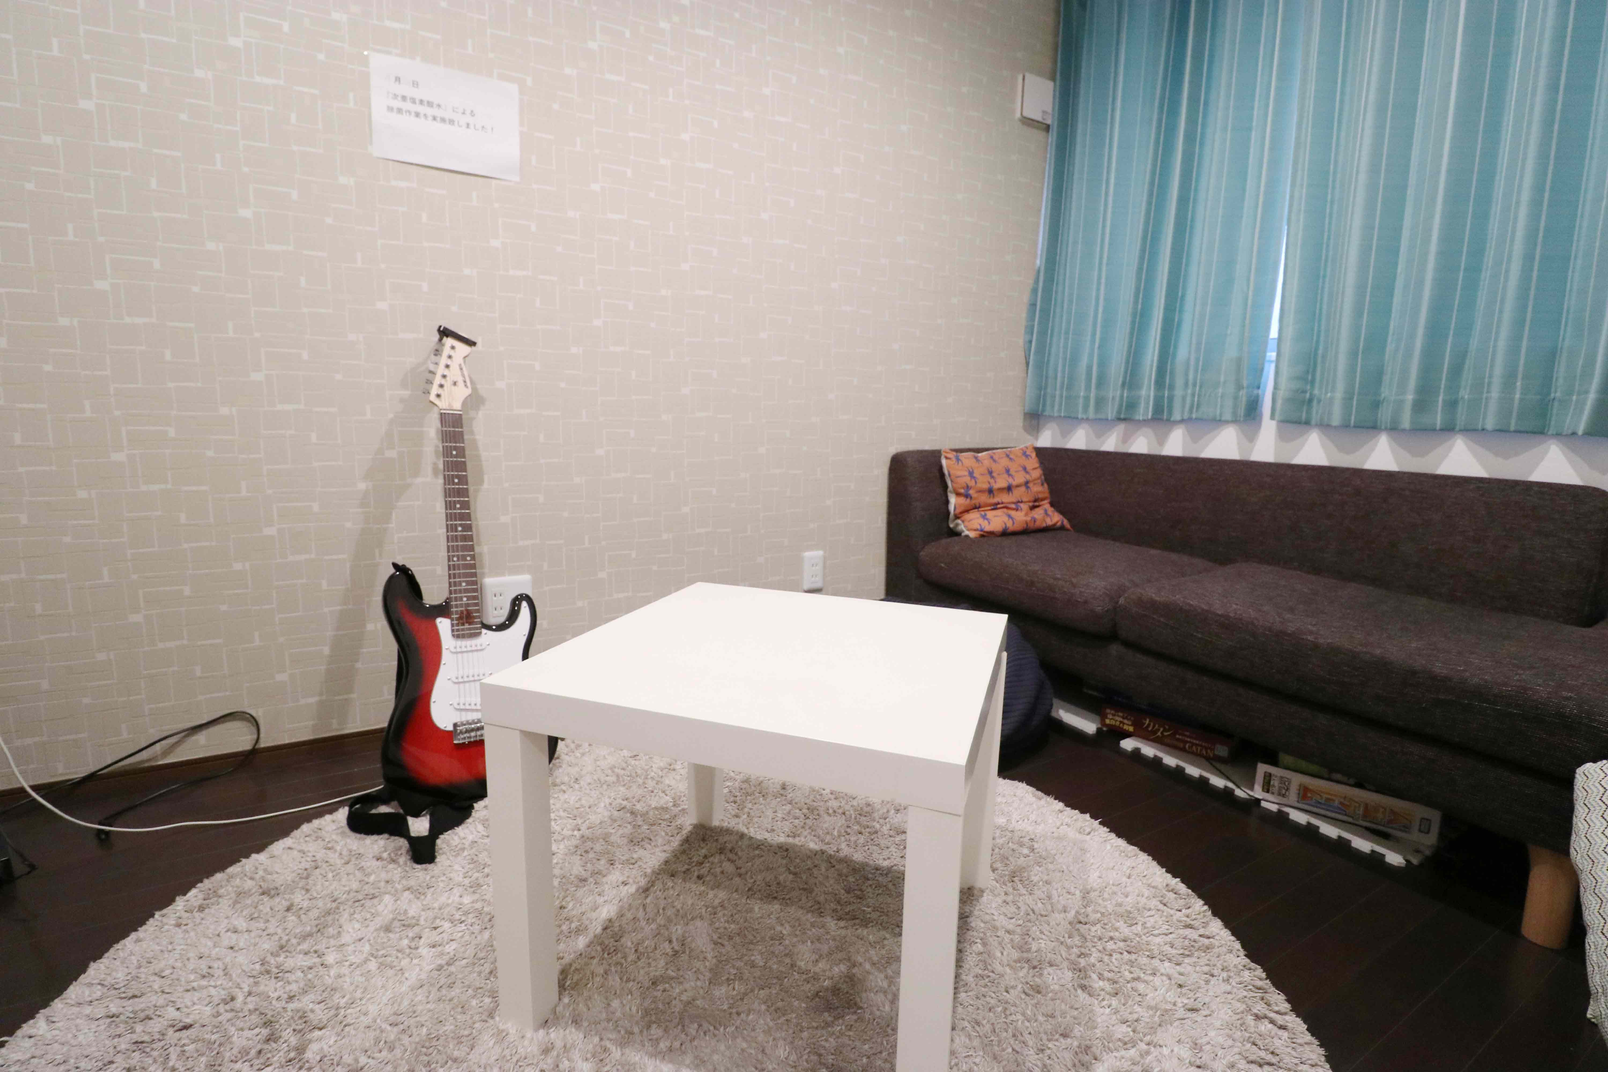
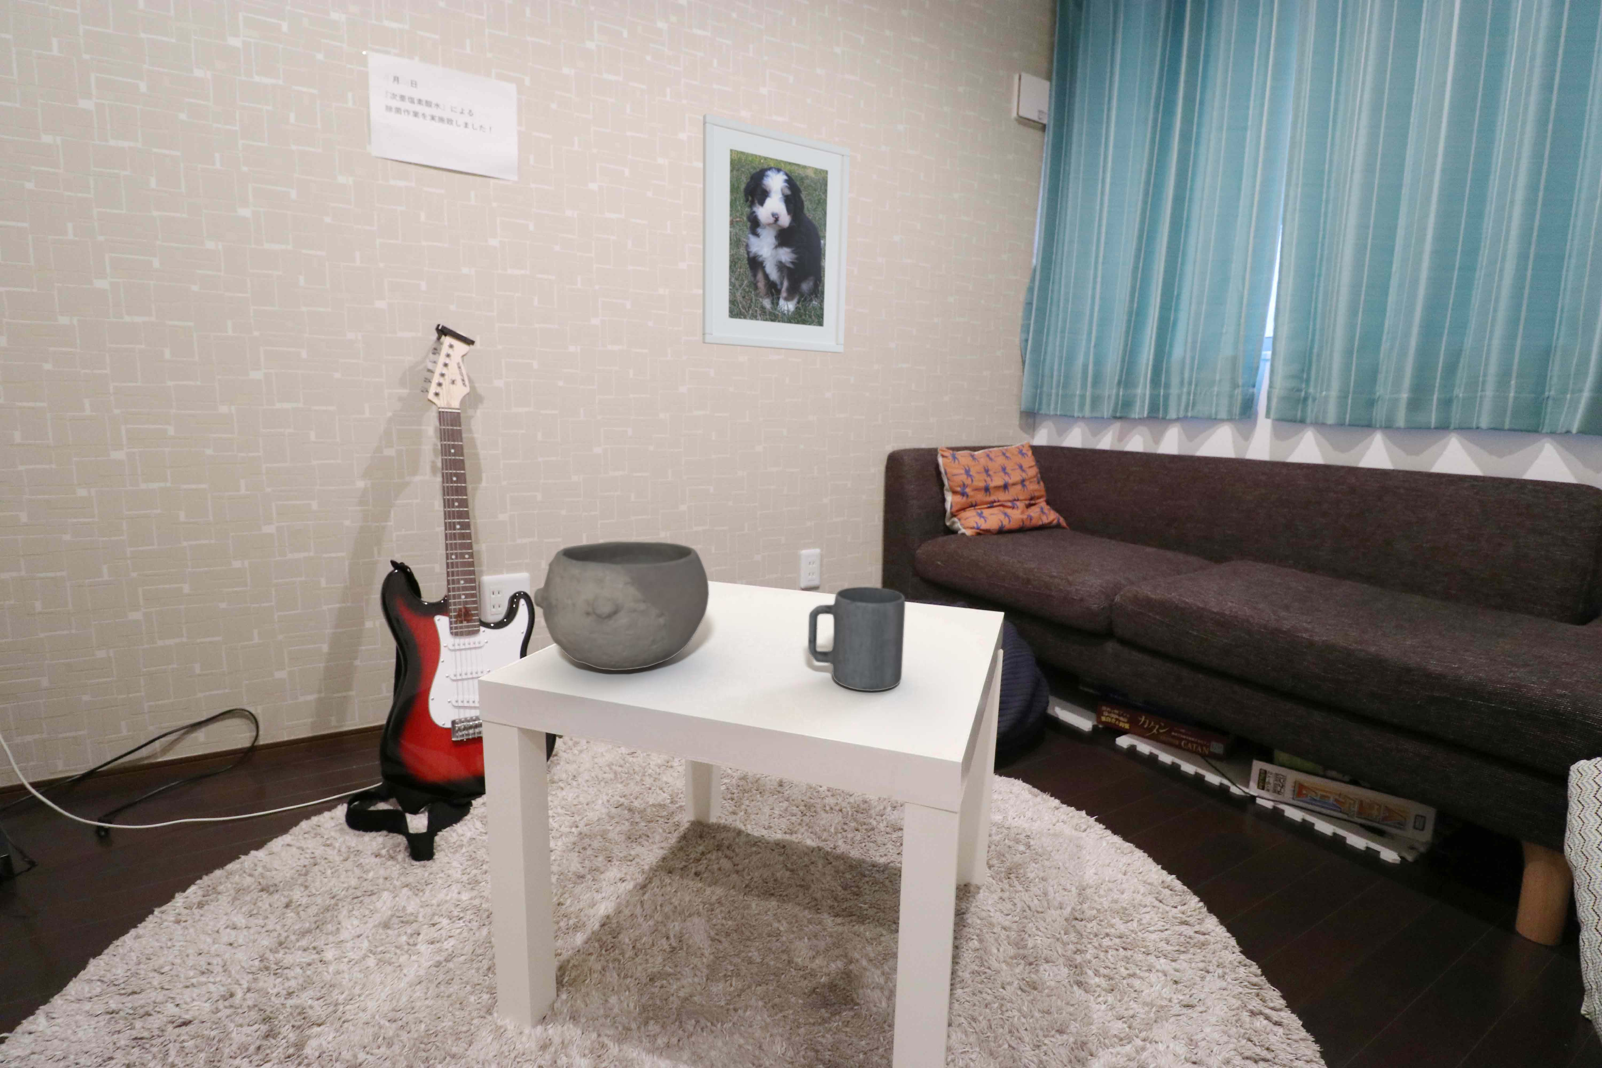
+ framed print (778, 243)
+ bowl (626, 604)
+ mug (856, 637)
